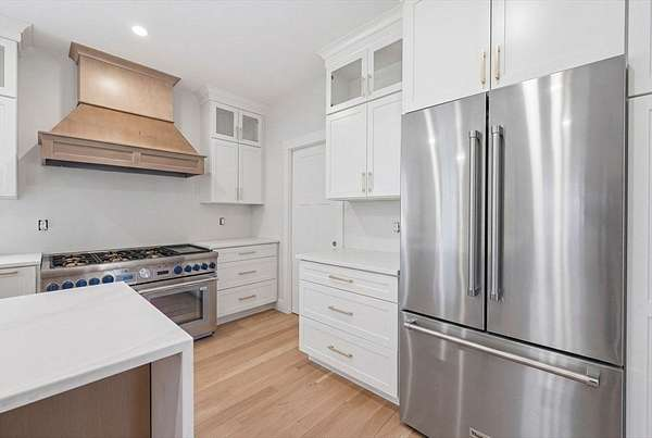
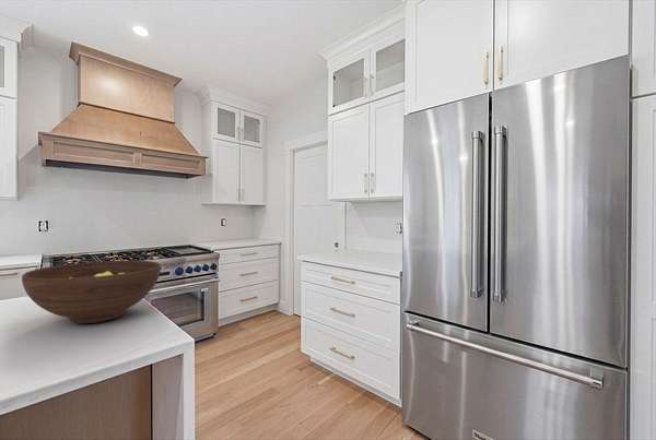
+ fruit bowl (98, 293)
